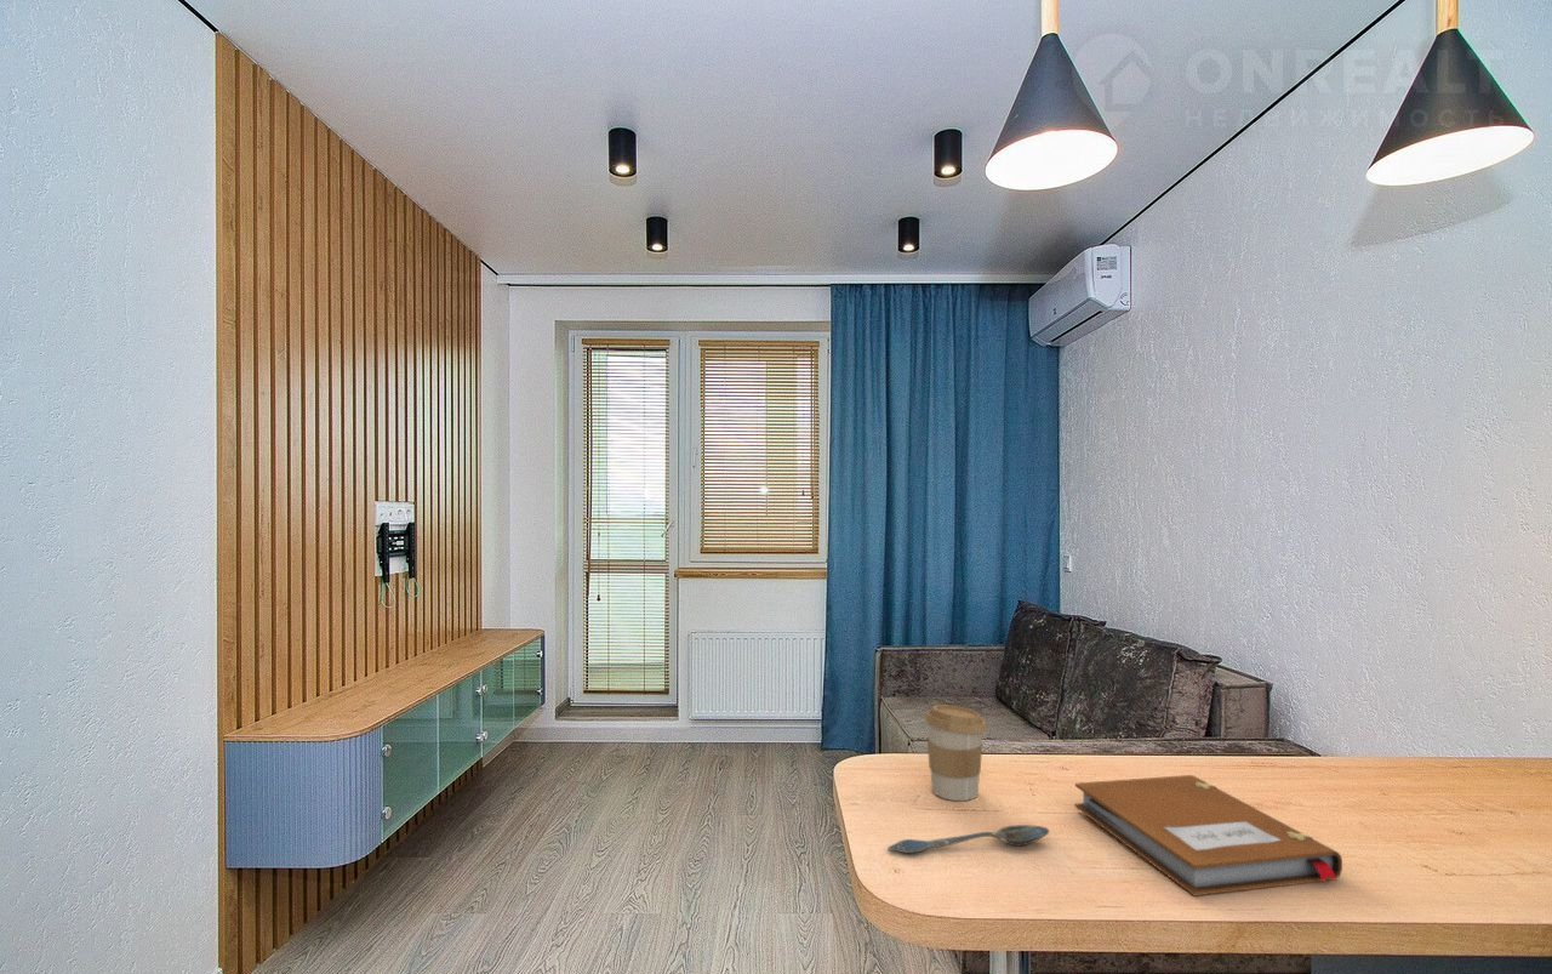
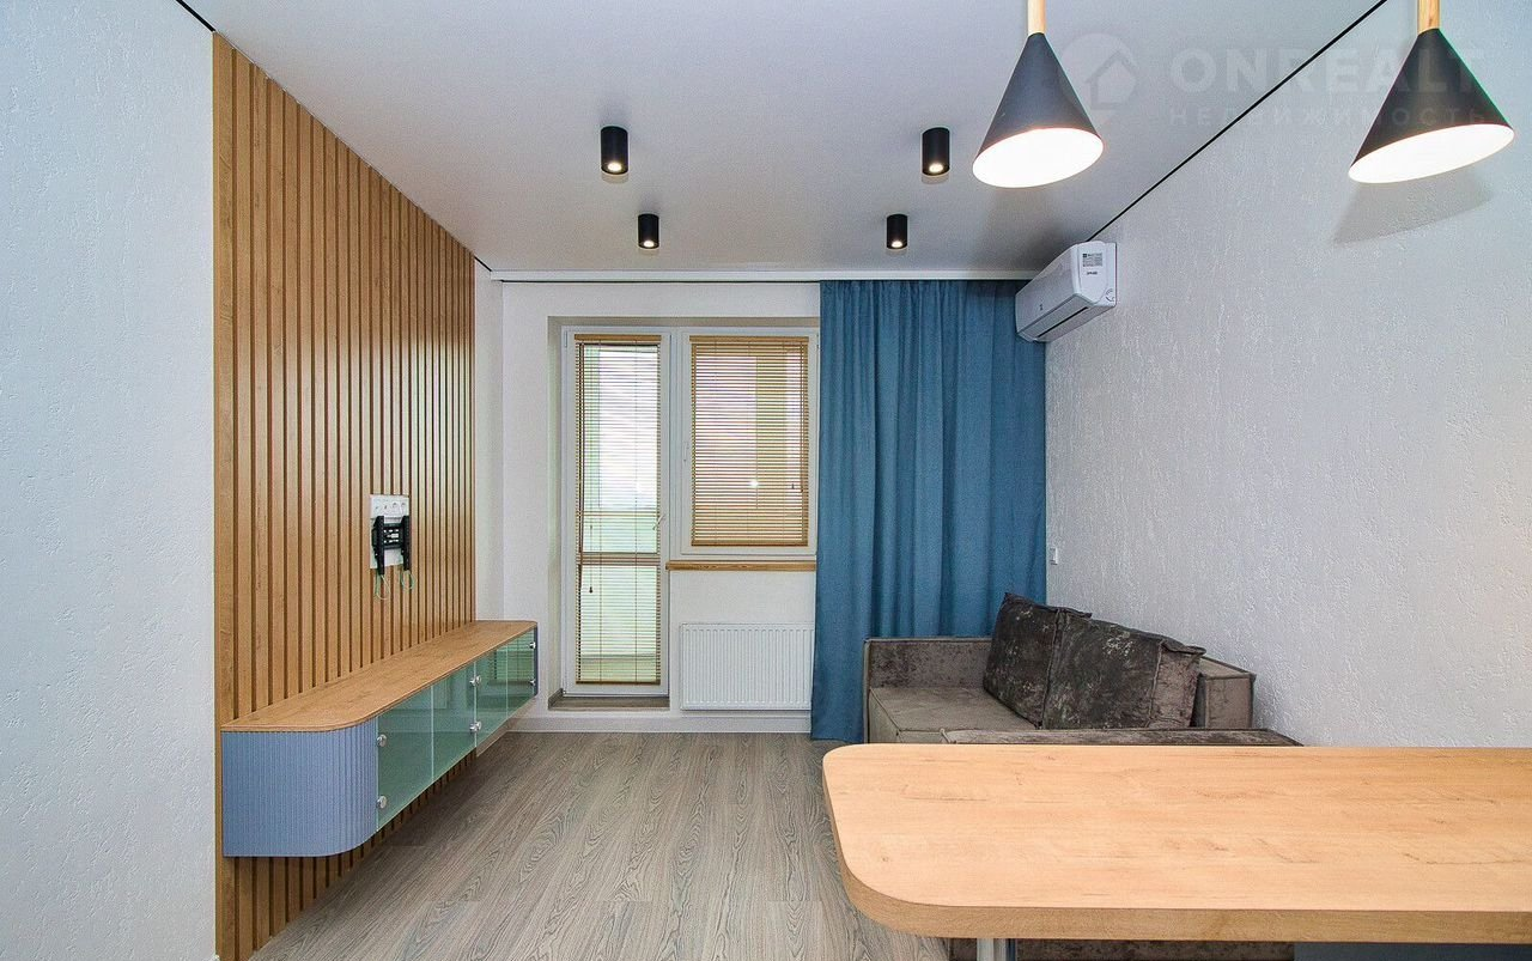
- notebook (1199, 828)
- spoon (969, 838)
- coffee cup (954, 750)
